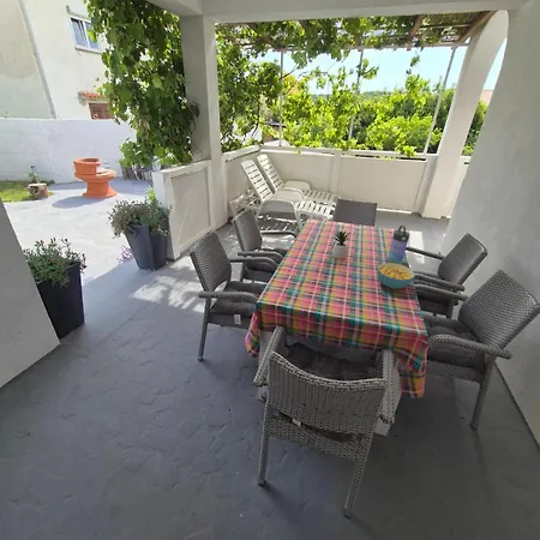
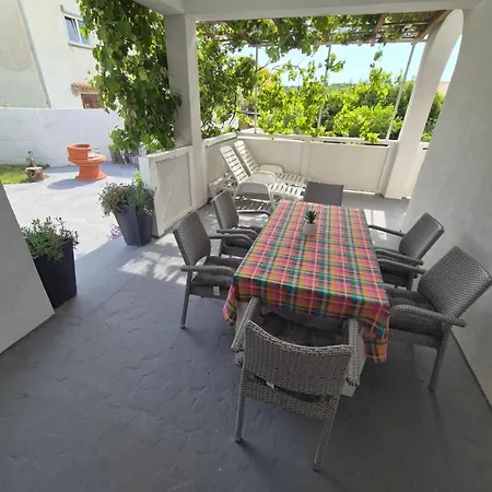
- cereal bowl (394, 278)
- water bottle (398, 244)
